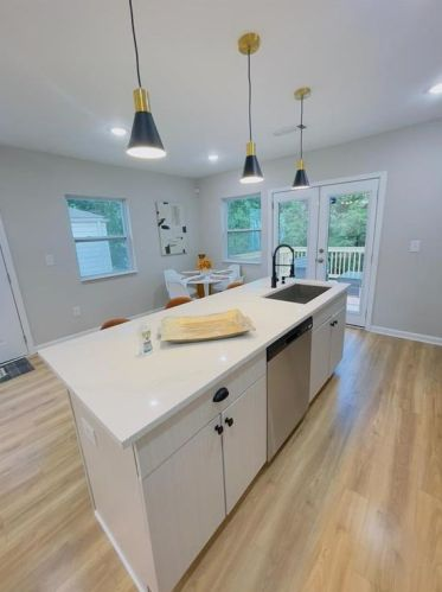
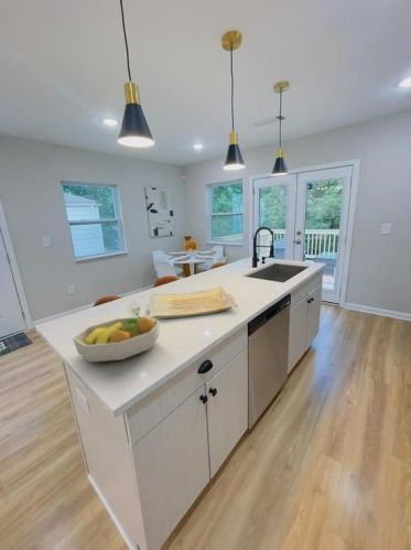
+ fruit bowl (119, 334)
